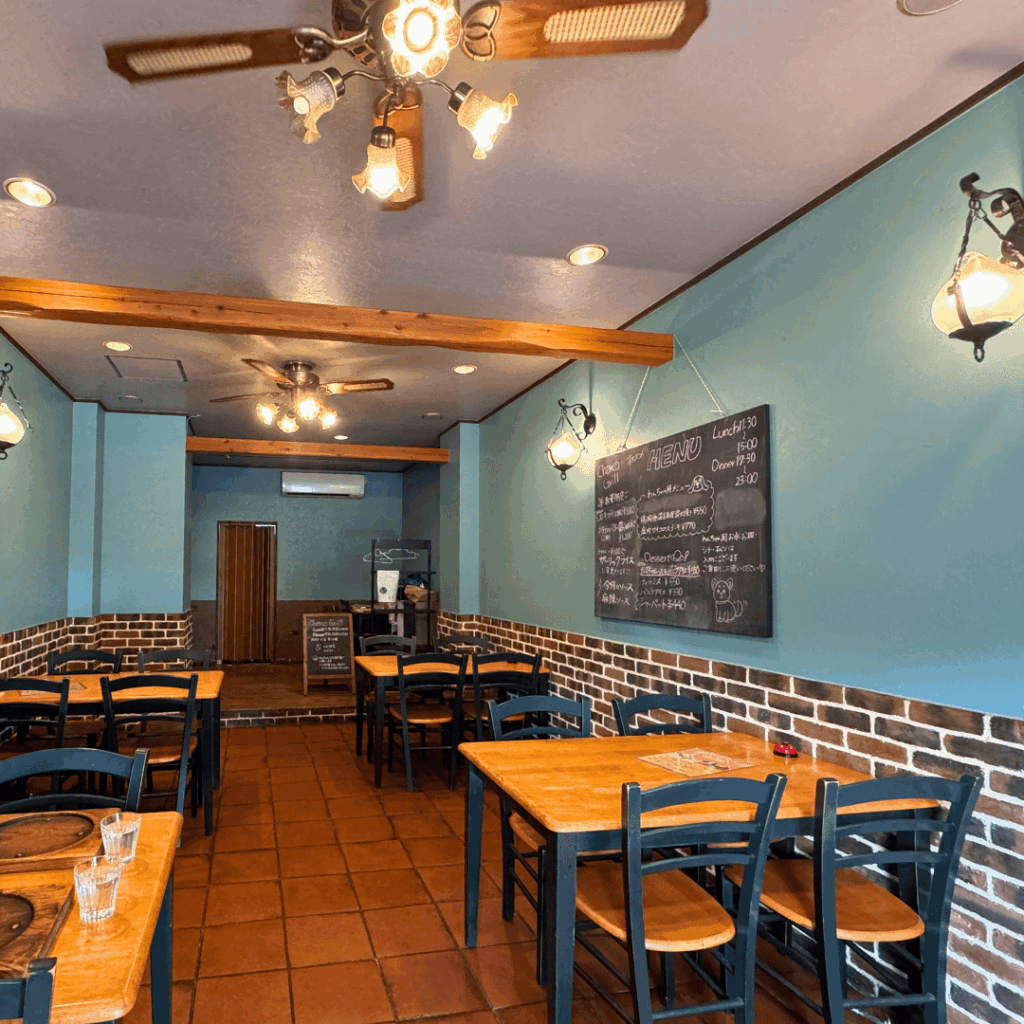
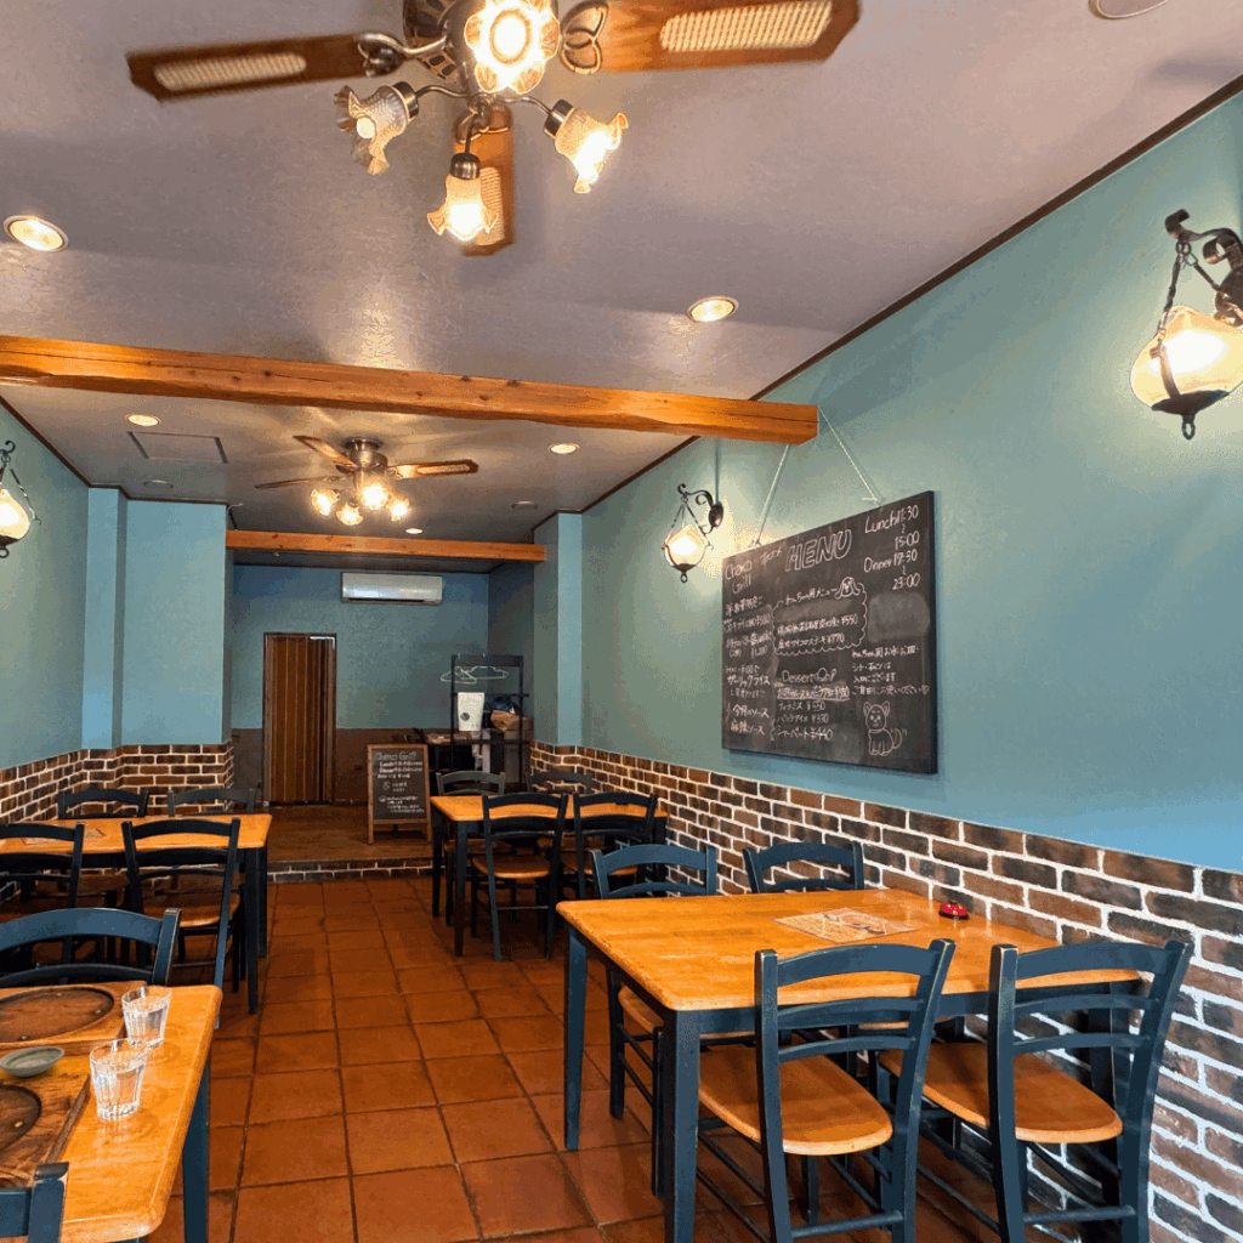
+ saucer (30, 1063)
